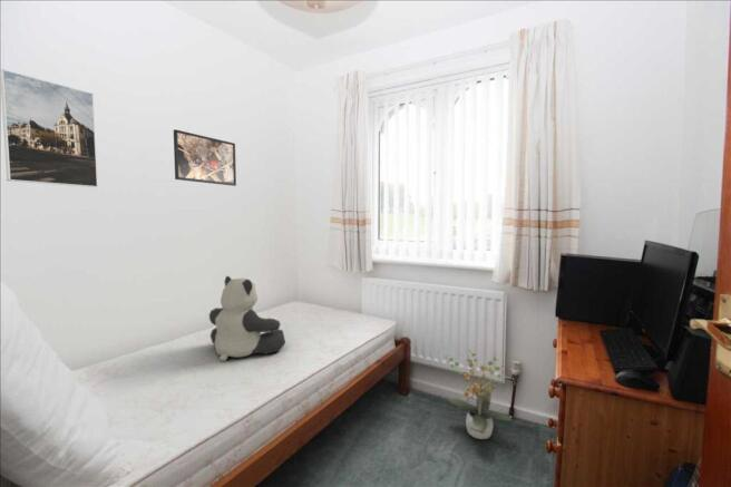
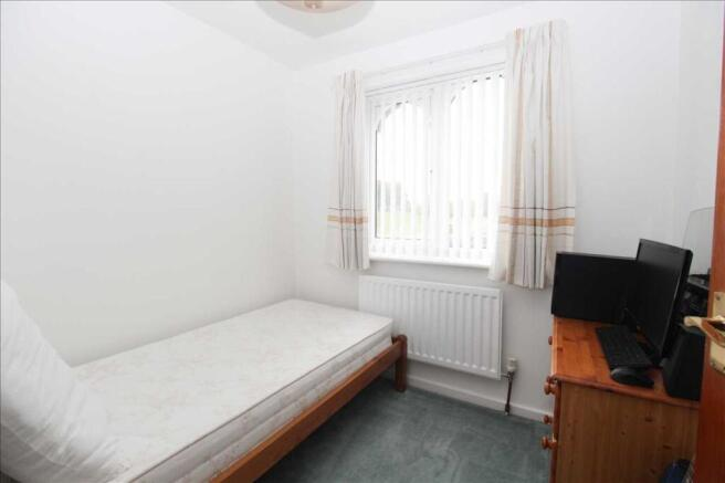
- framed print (52, 134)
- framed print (207, 159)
- potted plant (477, 395)
- teddy bear (240, 313)
